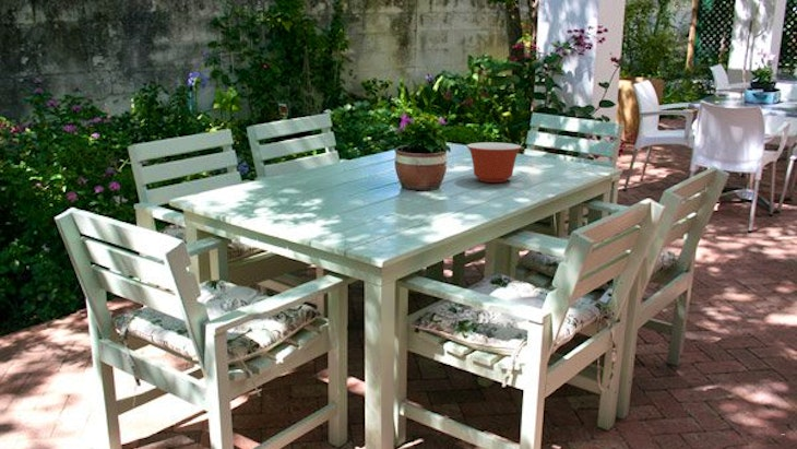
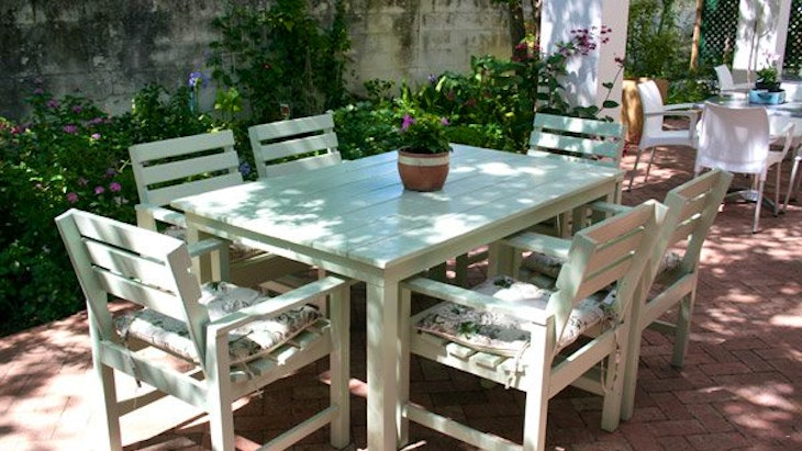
- mixing bowl (493, 163)
